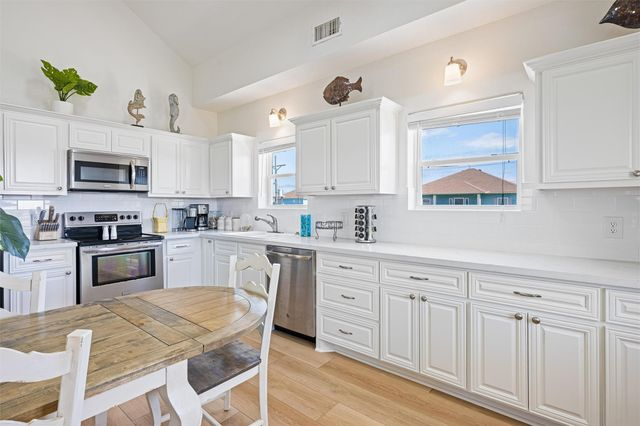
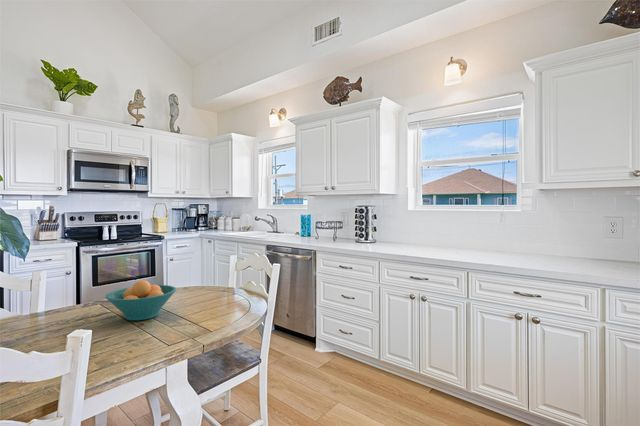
+ fruit bowl (142, 298)
